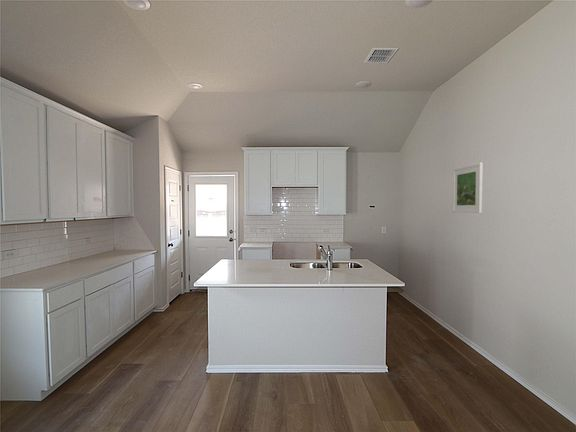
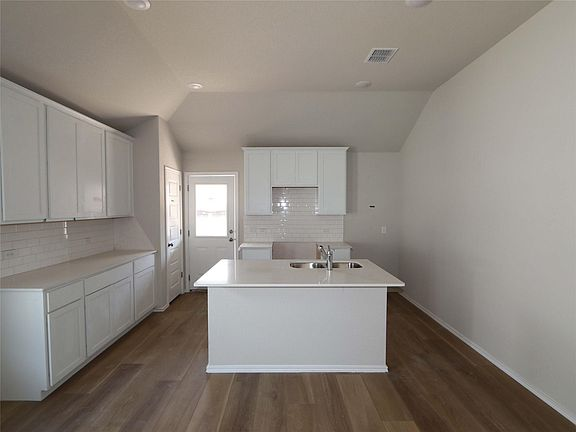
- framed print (466, 189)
